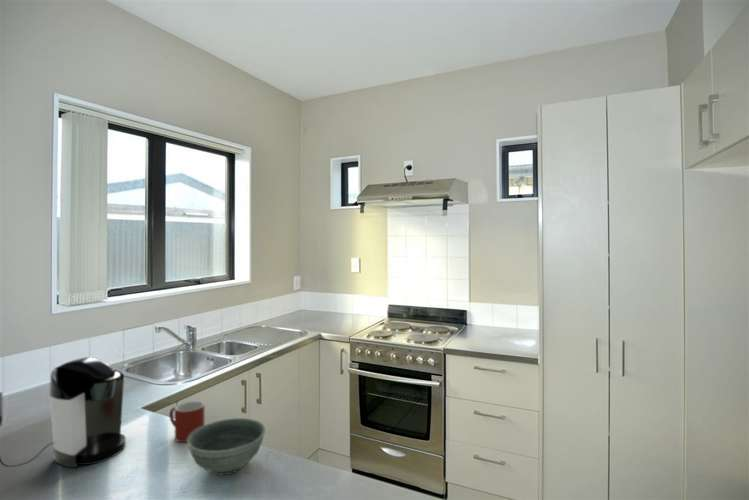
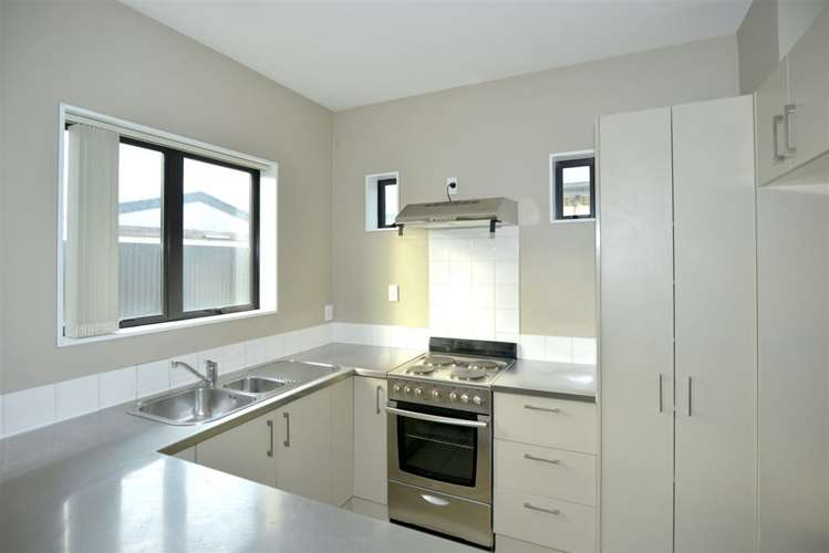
- bowl (227, 449)
- mug (184, 420)
- coffee maker (70, 412)
